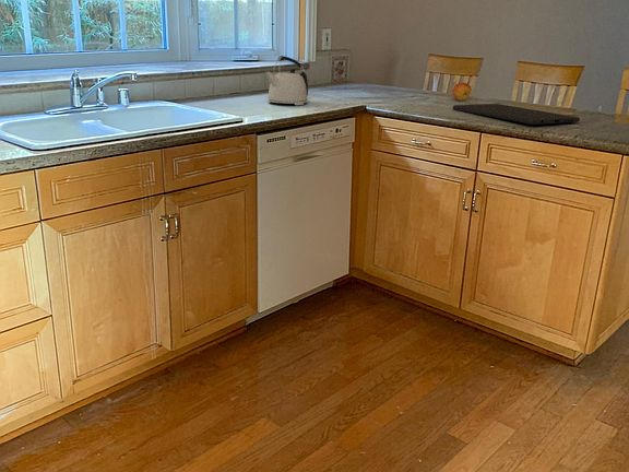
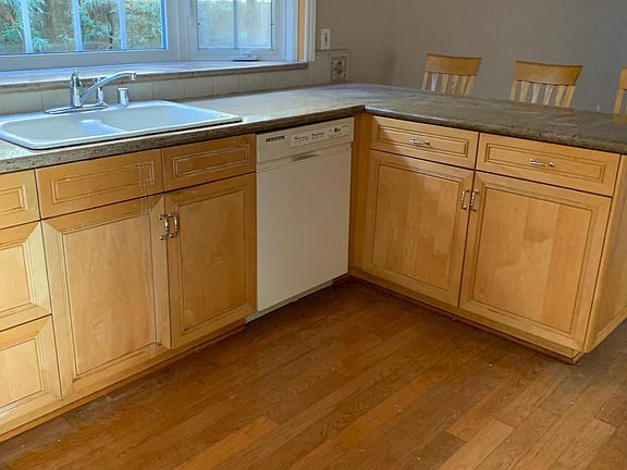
- kettle (286, 79)
- cutting board (512, 113)
- fruit (461, 91)
